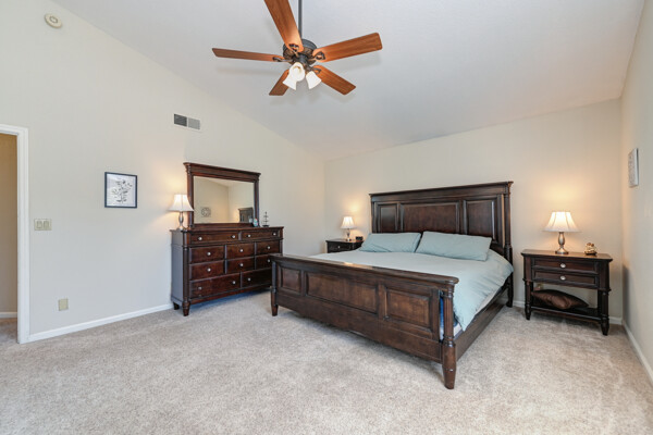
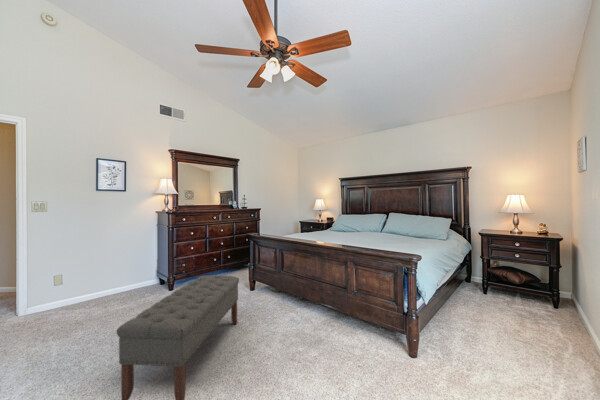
+ bench (193, 323)
